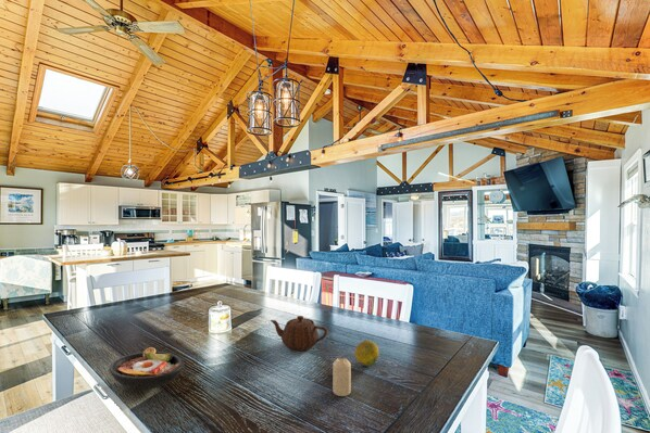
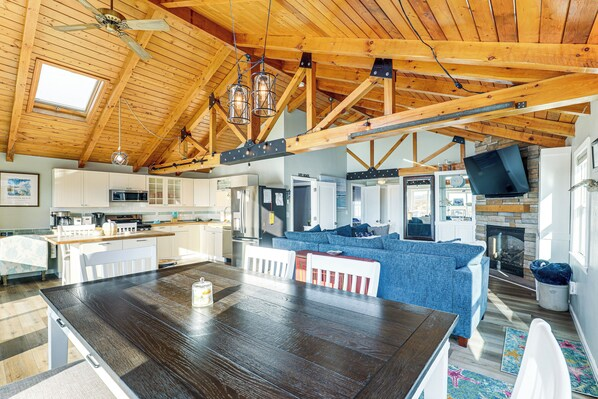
- fruit (366, 353)
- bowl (147, 370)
- teapot (298, 330)
- candle (341, 374)
